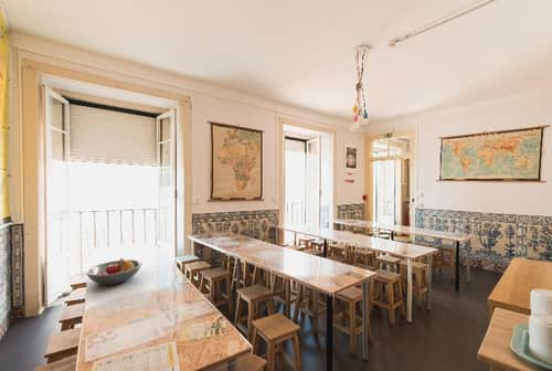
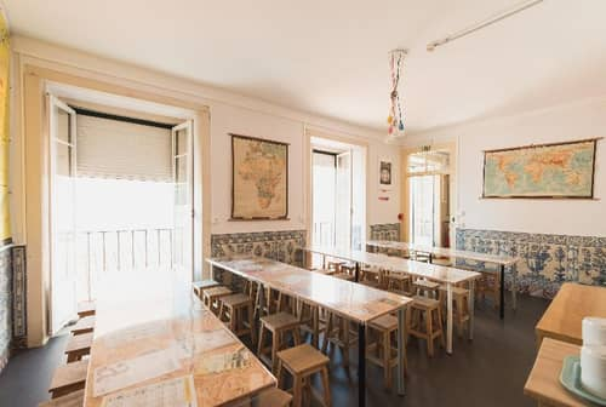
- fruit bowl (115, 272)
